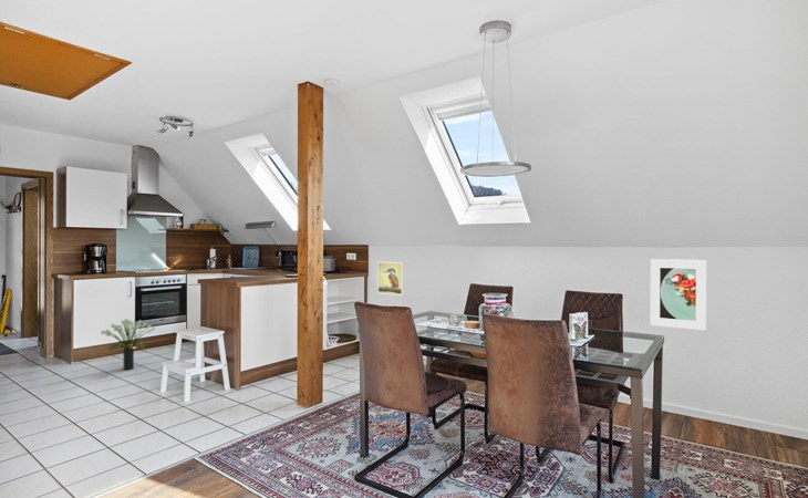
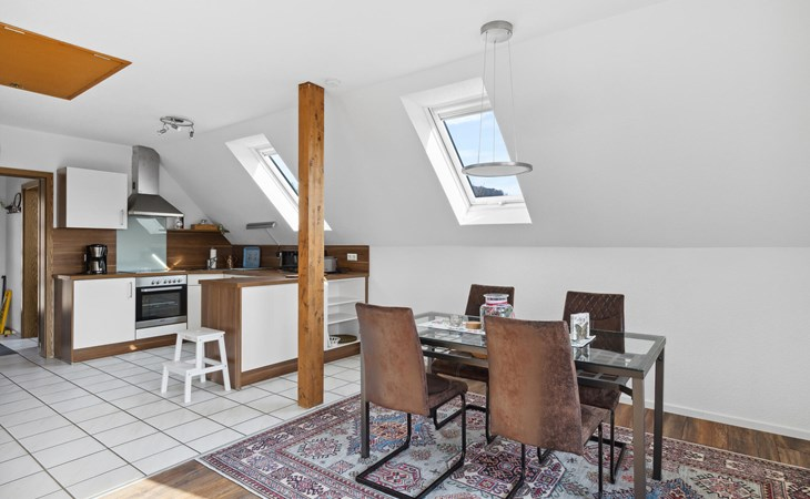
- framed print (677, 293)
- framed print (390, 278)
- potted plant (128, 343)
